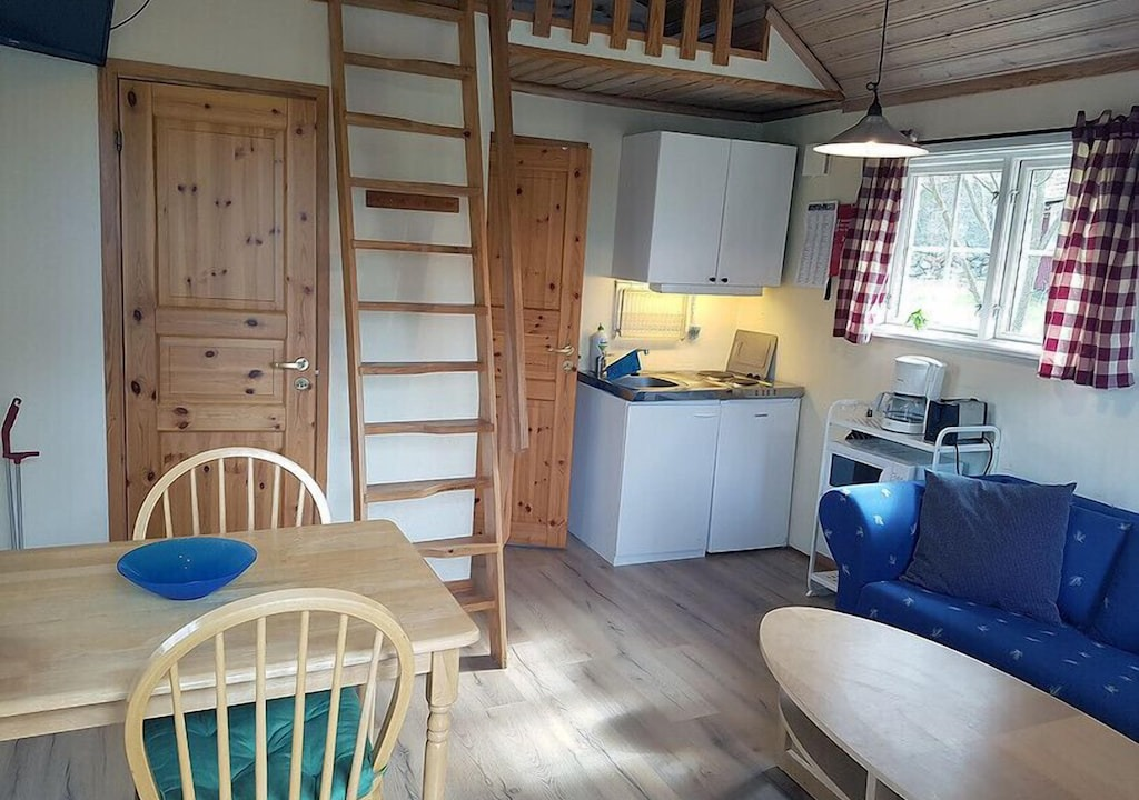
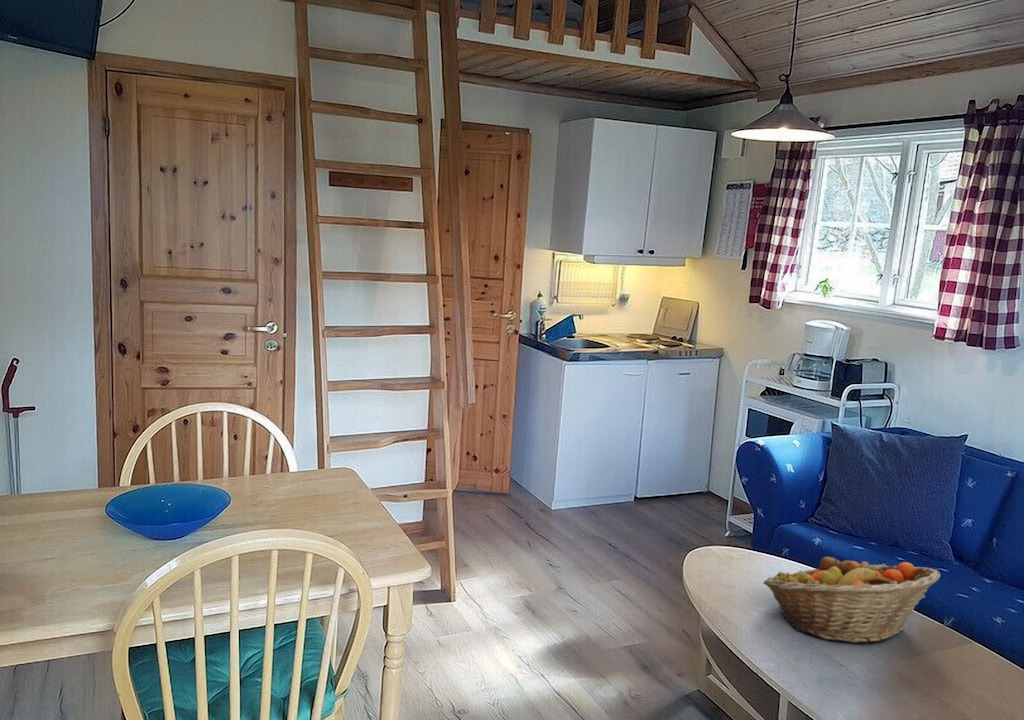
+ fruit basket (849, 590)
